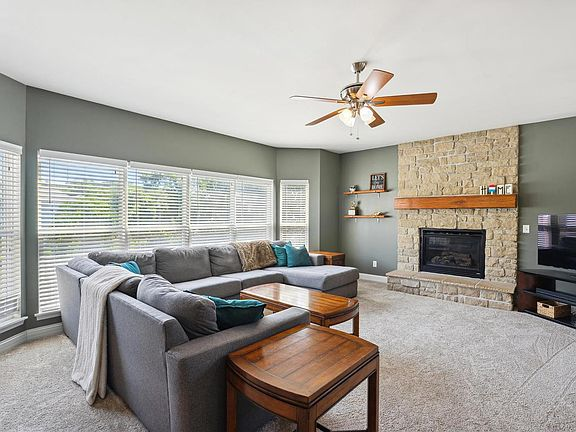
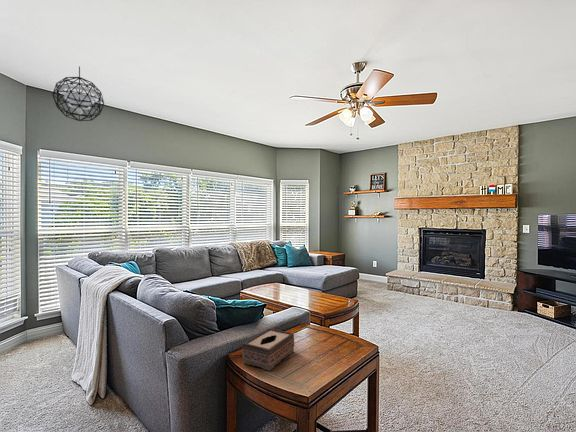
+ tissue box (269, 347)
+ pendant light (79, 93)
